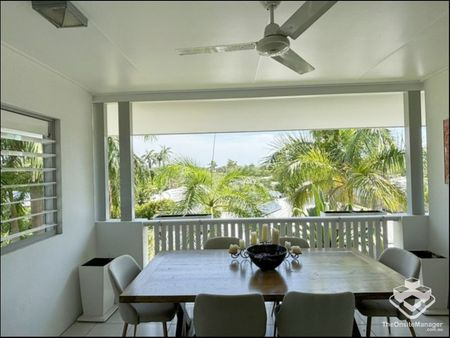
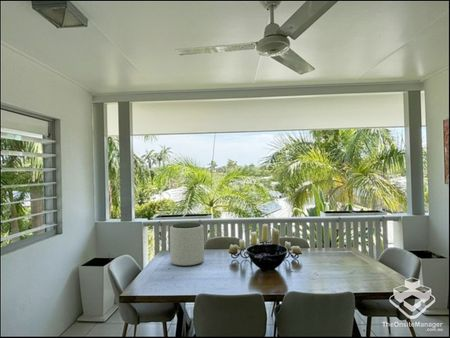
+ plant pot (187, 243)
